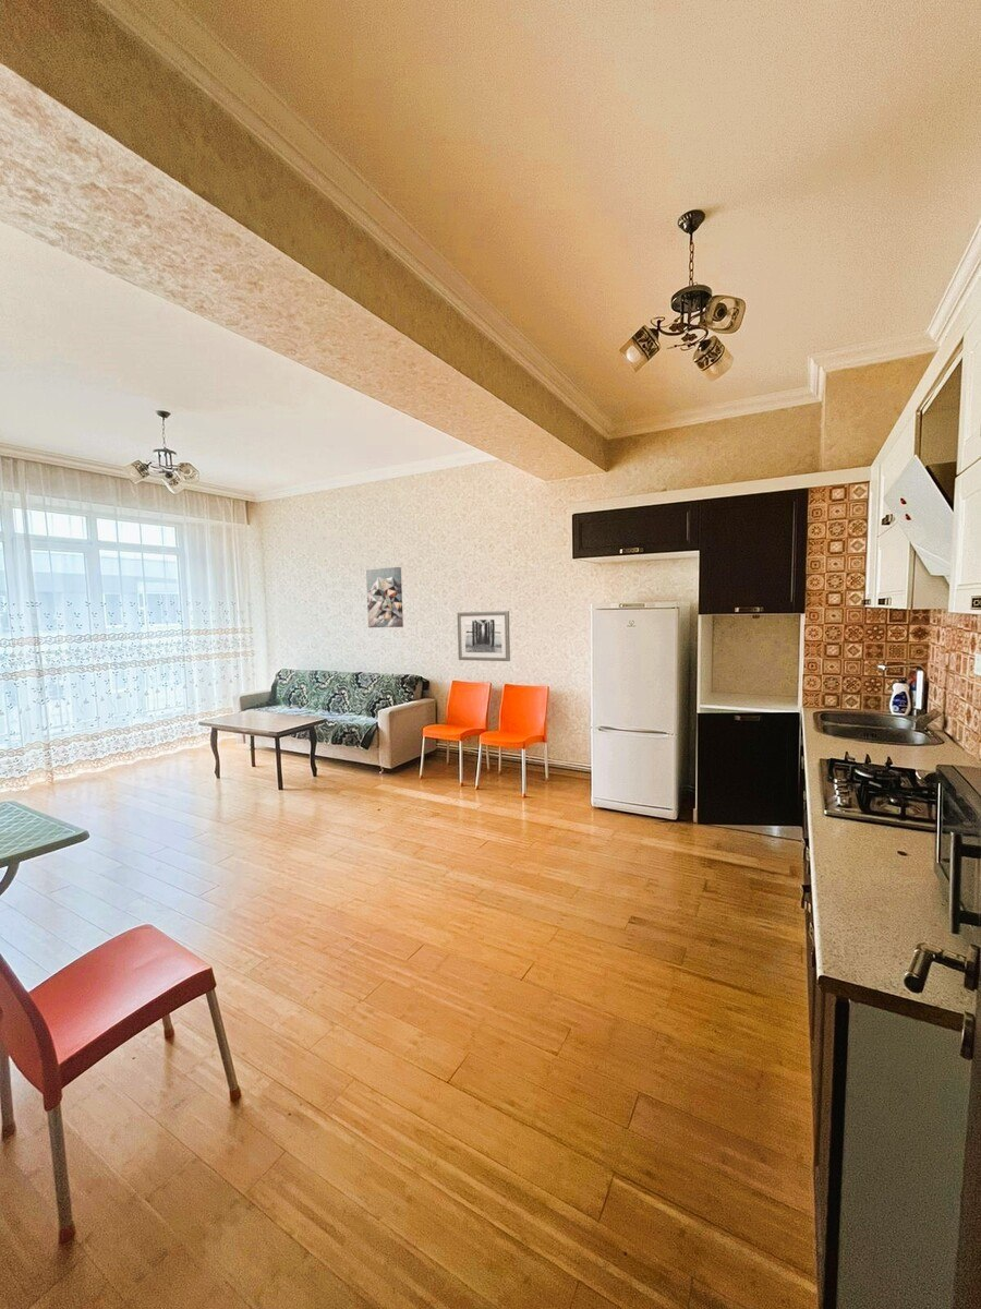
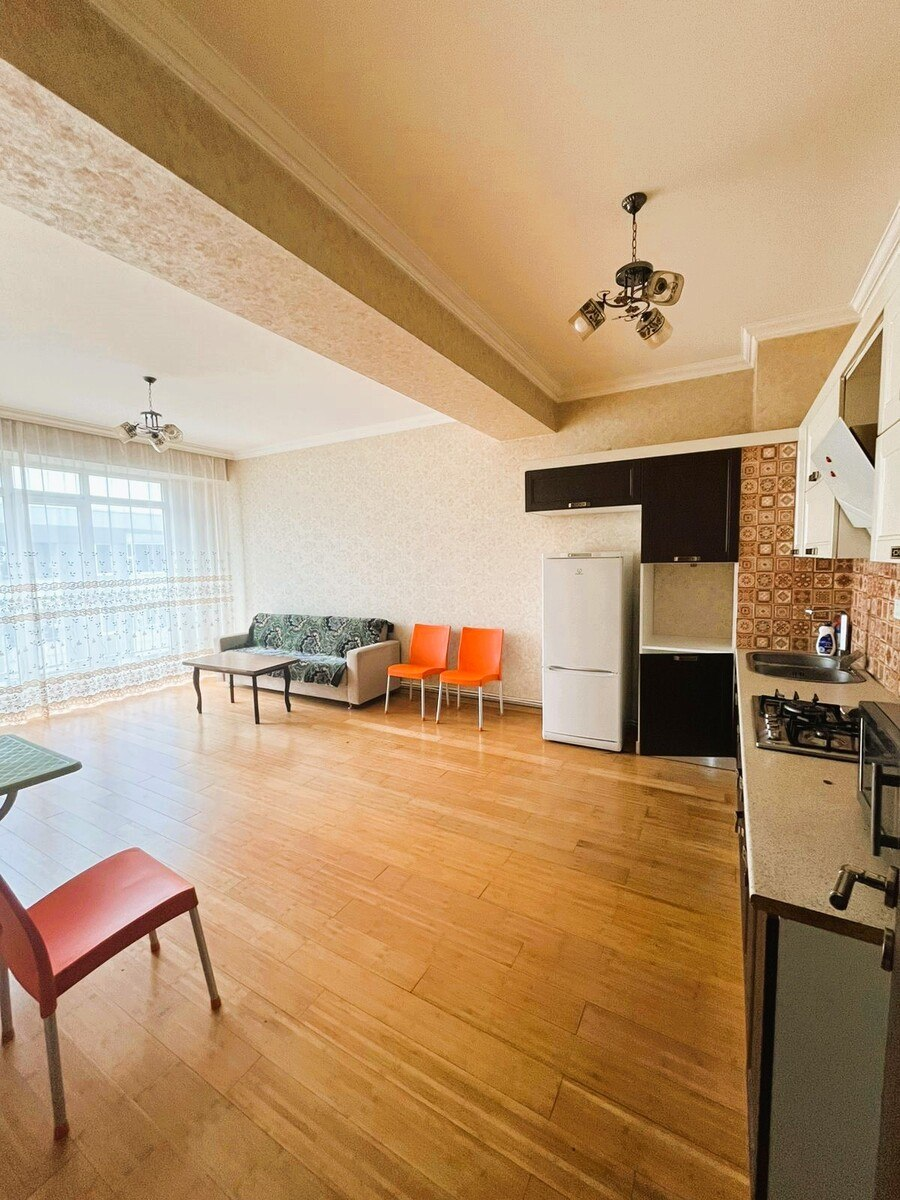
- wall art (483, 636)
- wall art (384, 598)
